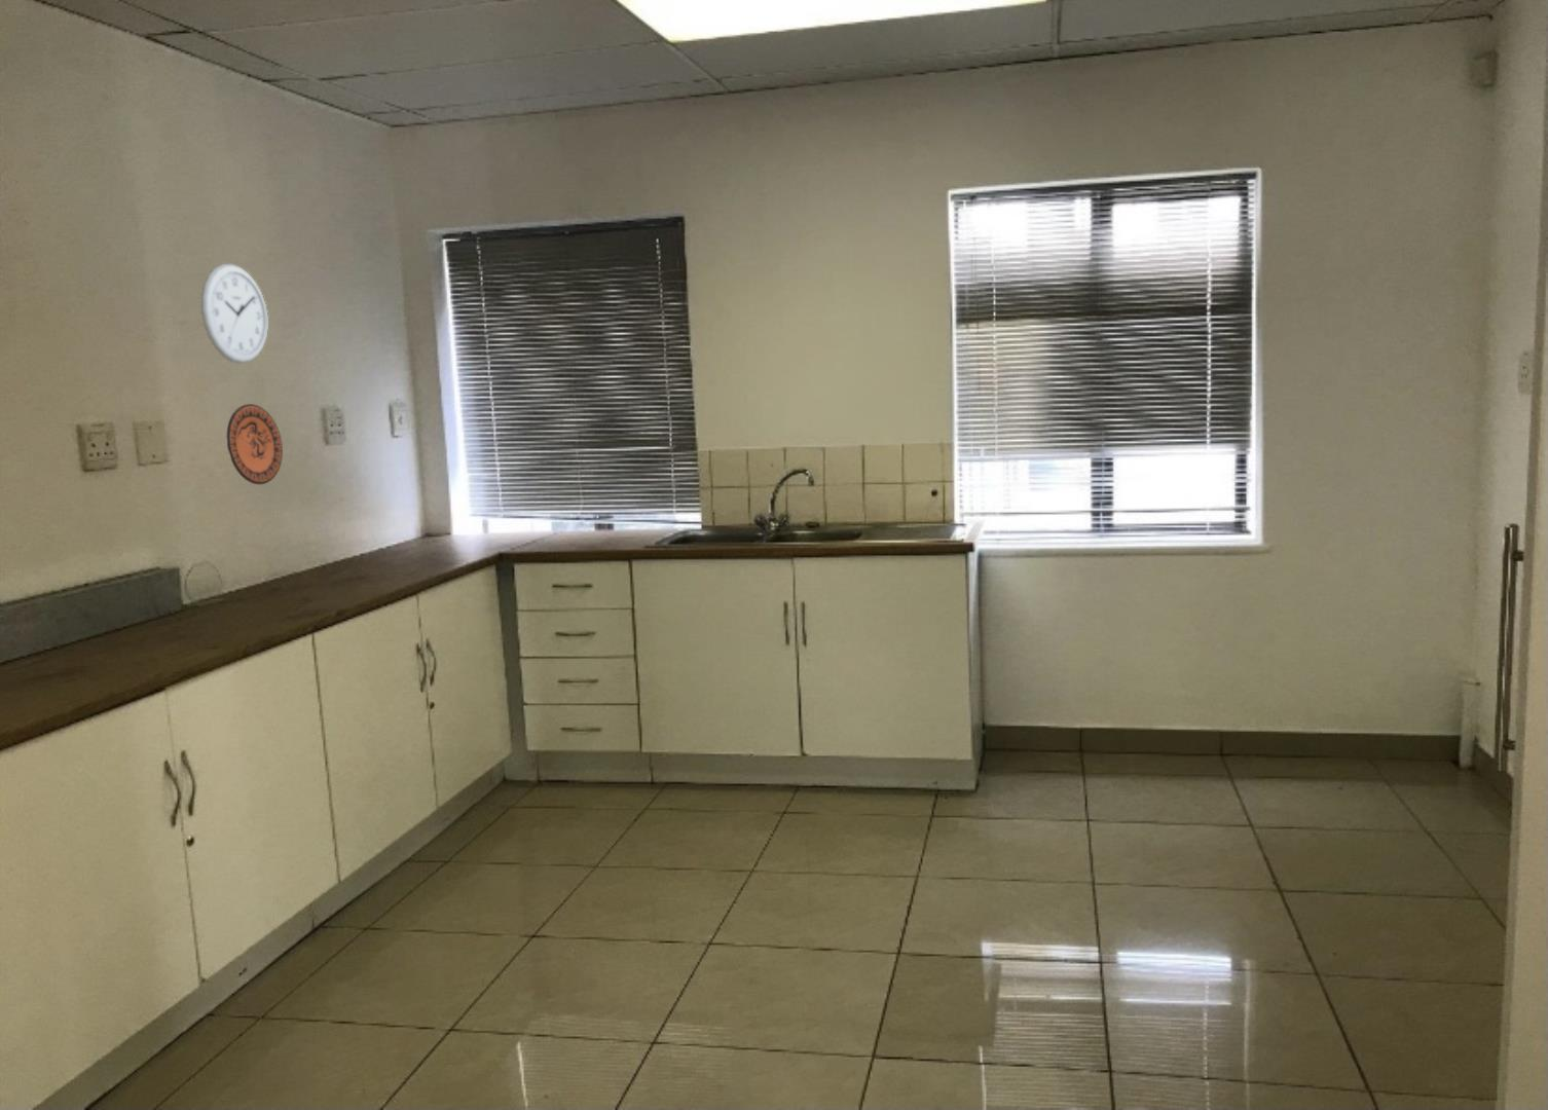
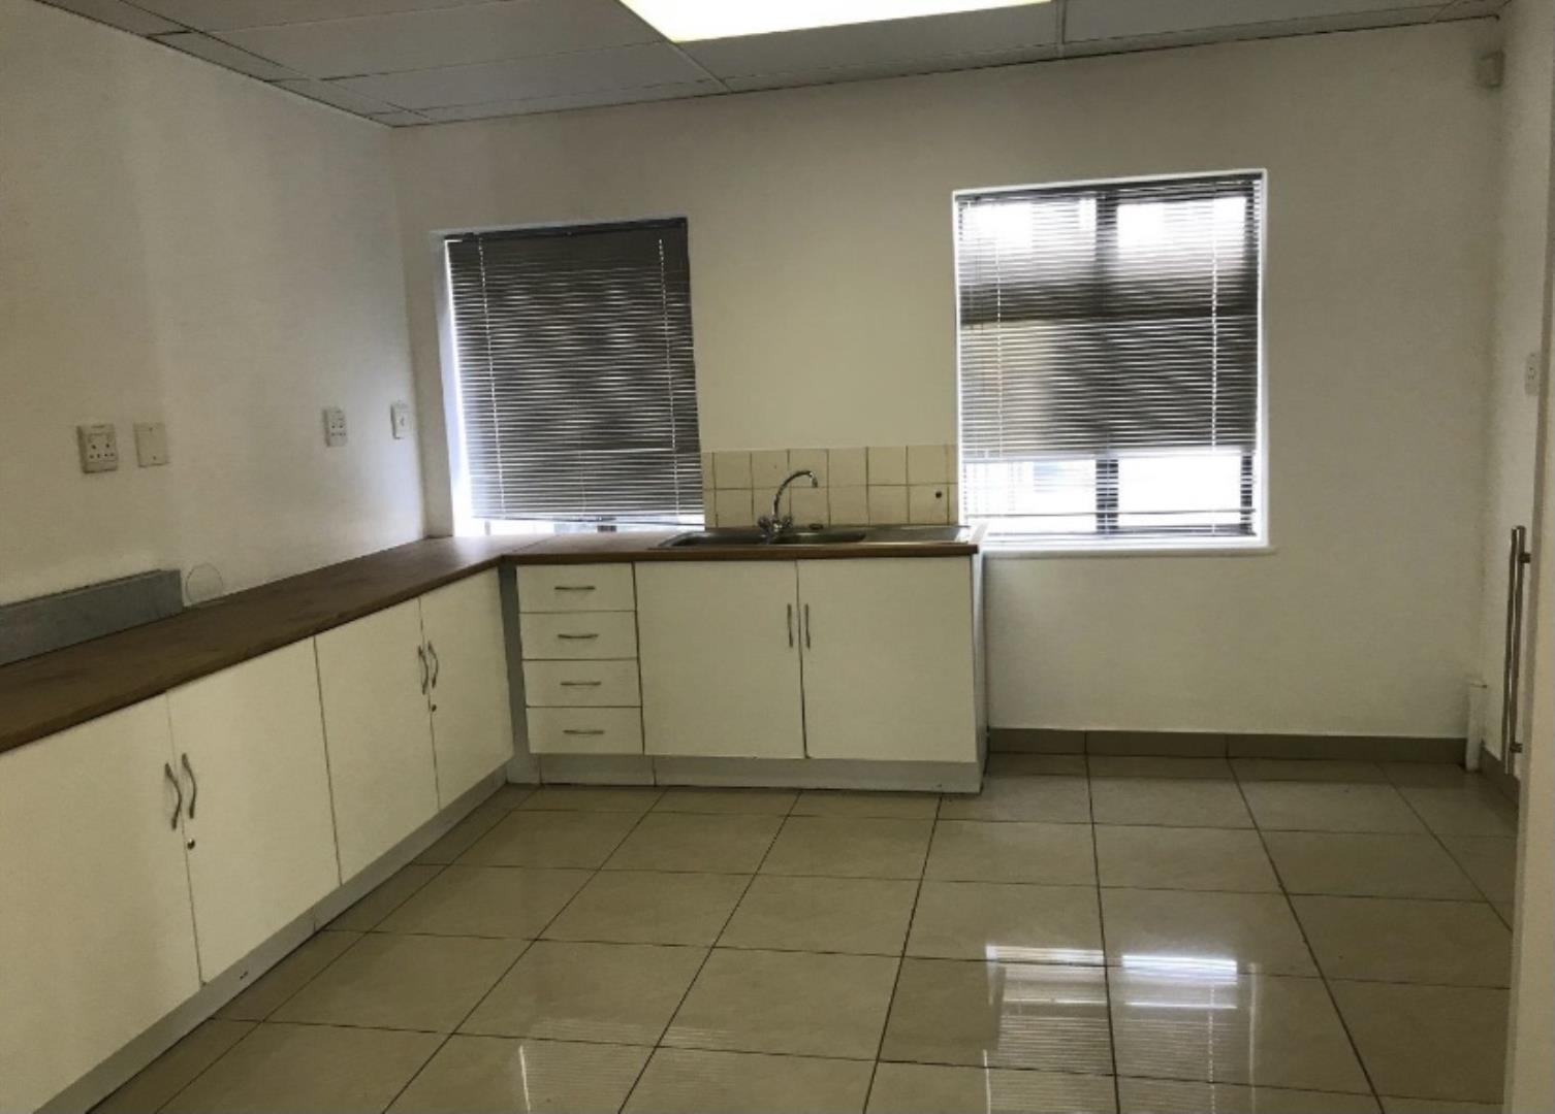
- decorative plate (253, 444)
- wall clock (238, 314)
